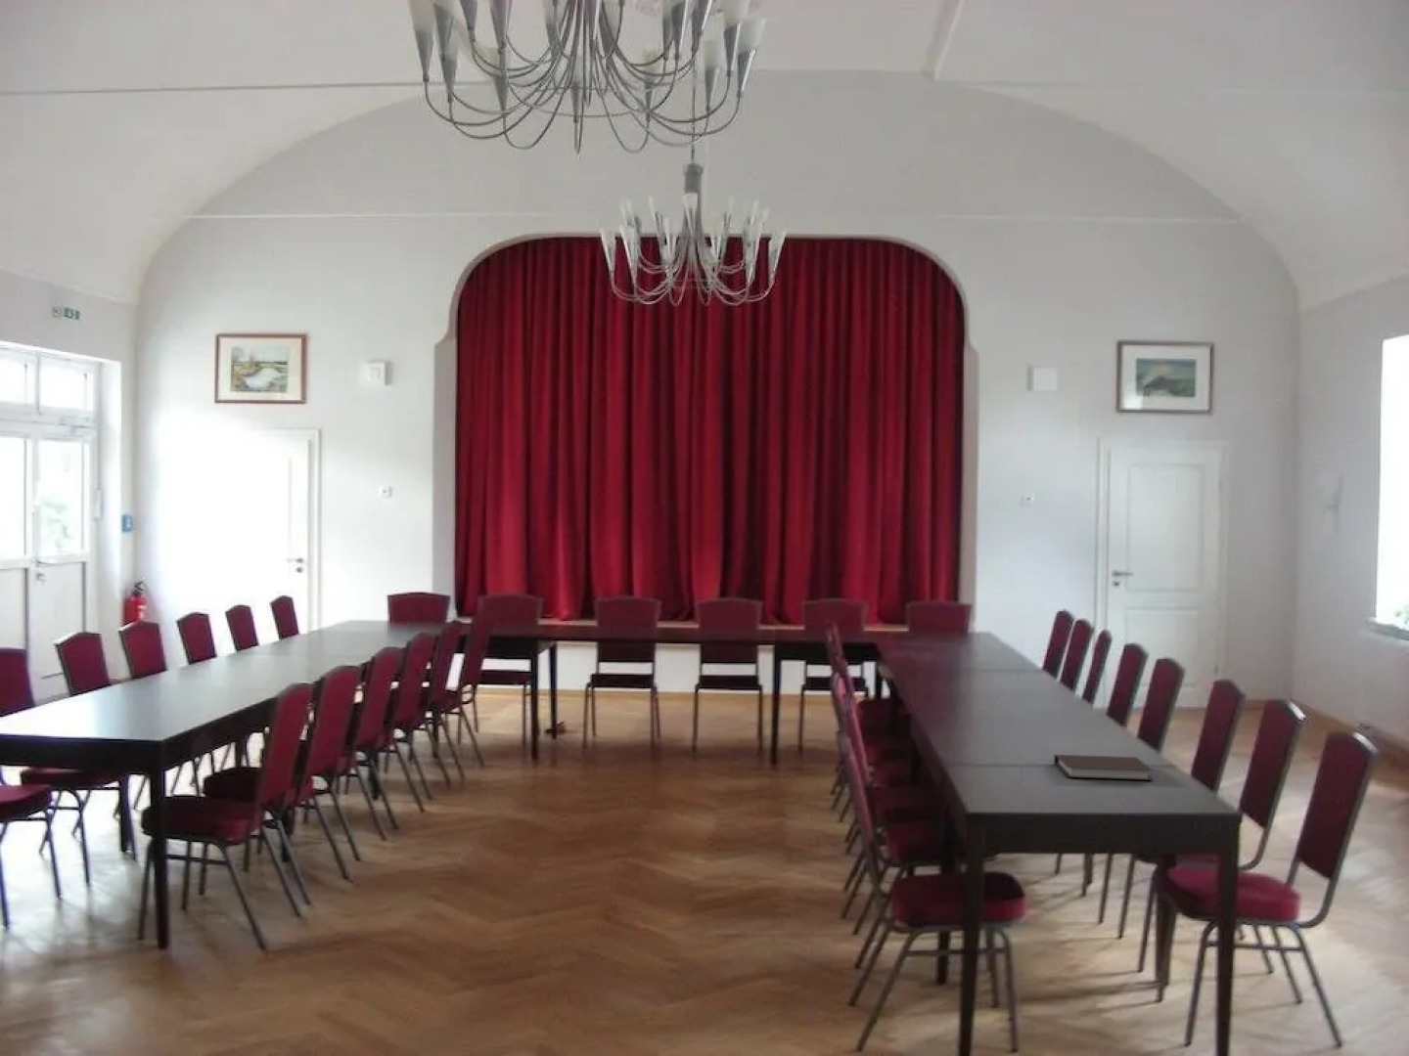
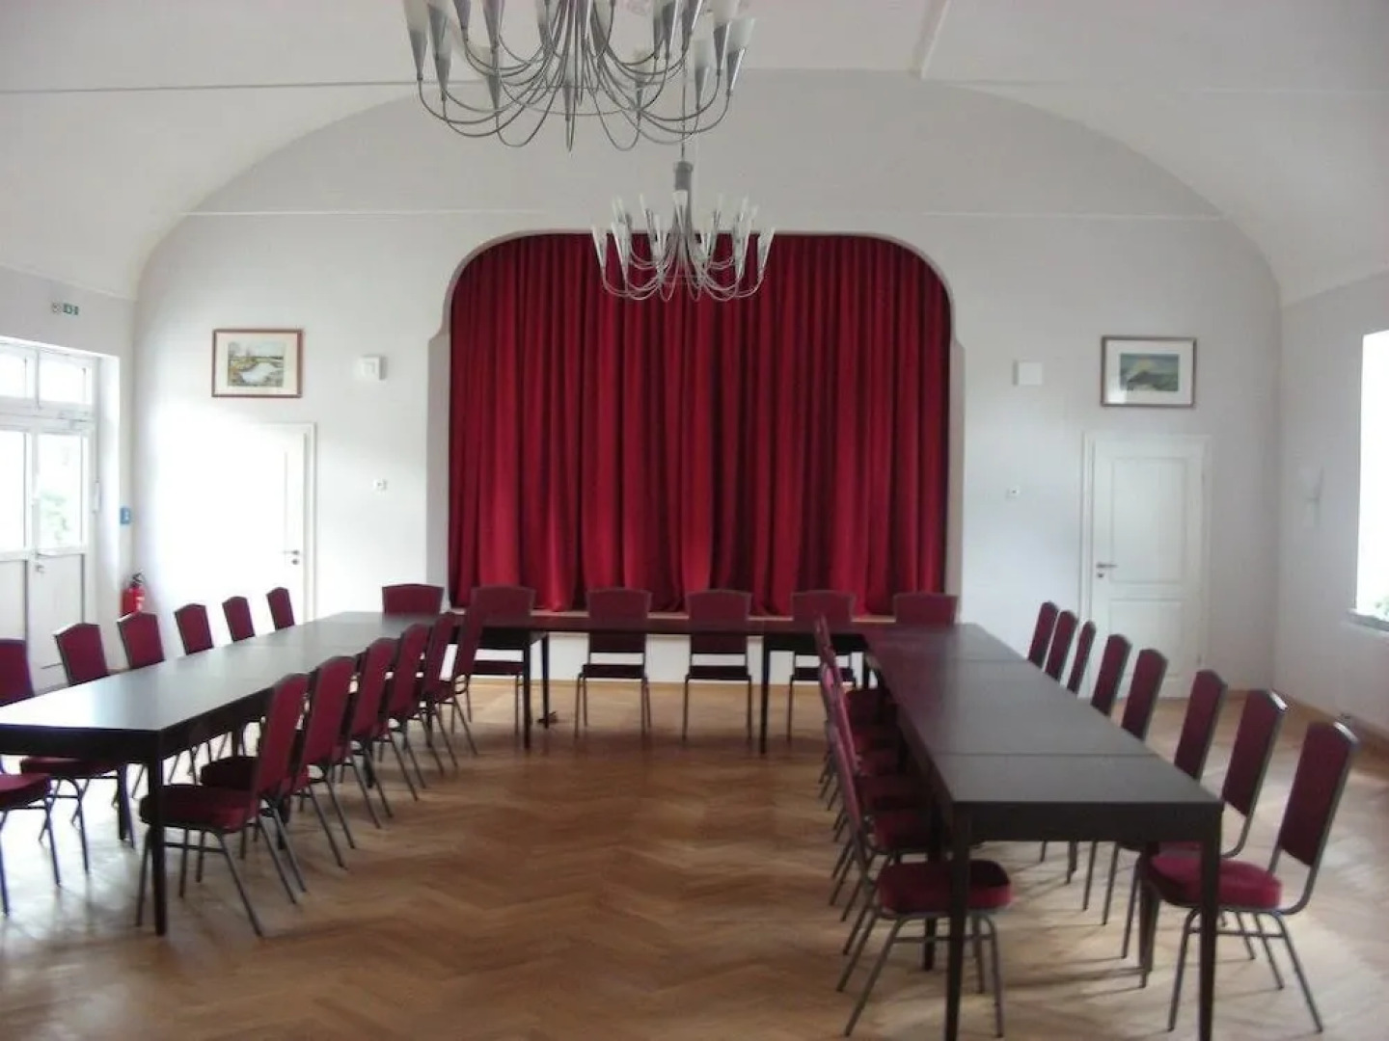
- notebook (1102, 766)
